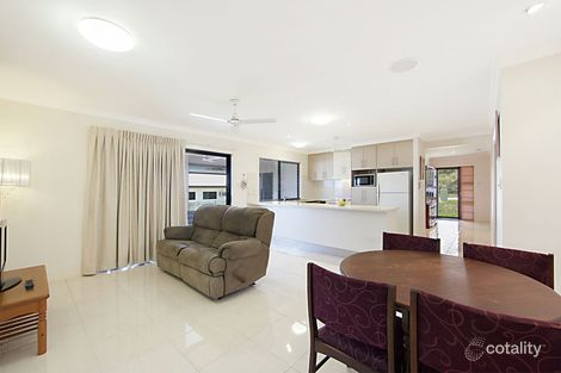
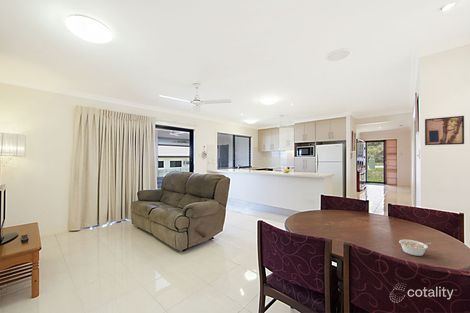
+ legume (413, 247)
+ wall art (443, 131)
